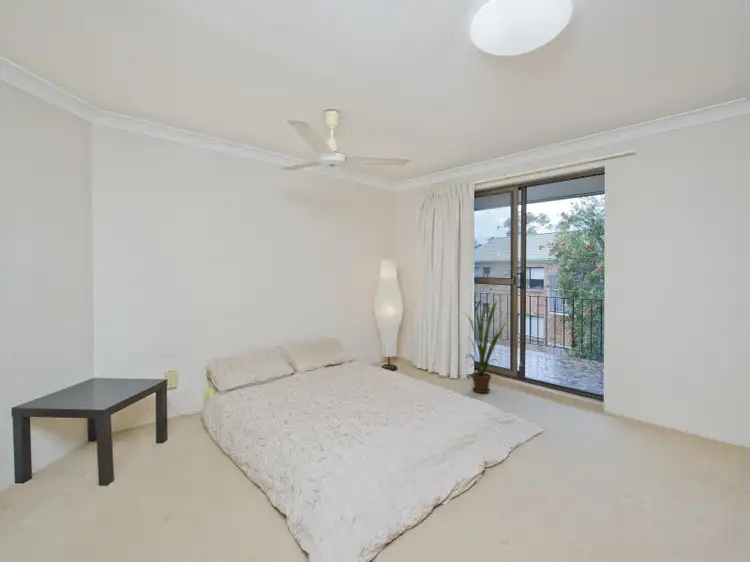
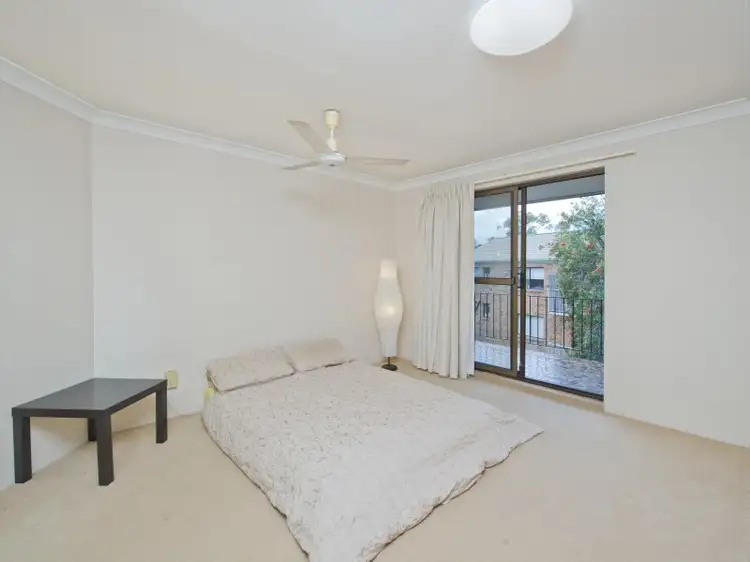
- house plant (481, 345)
